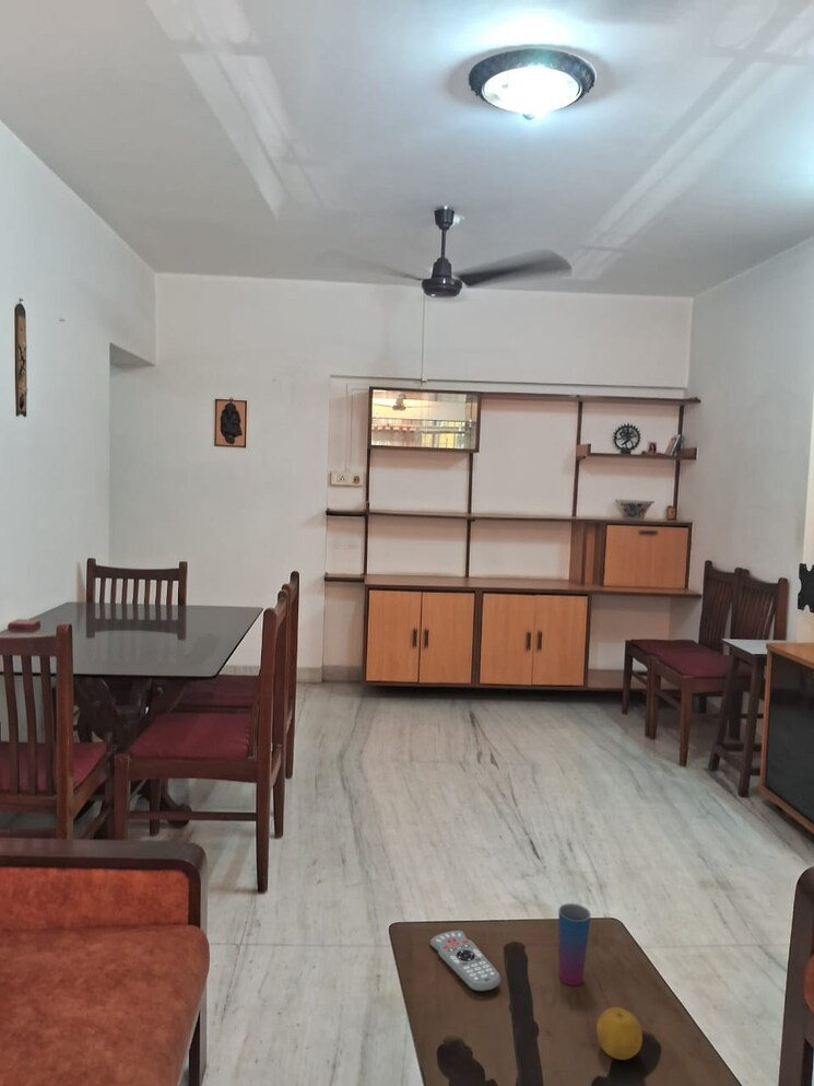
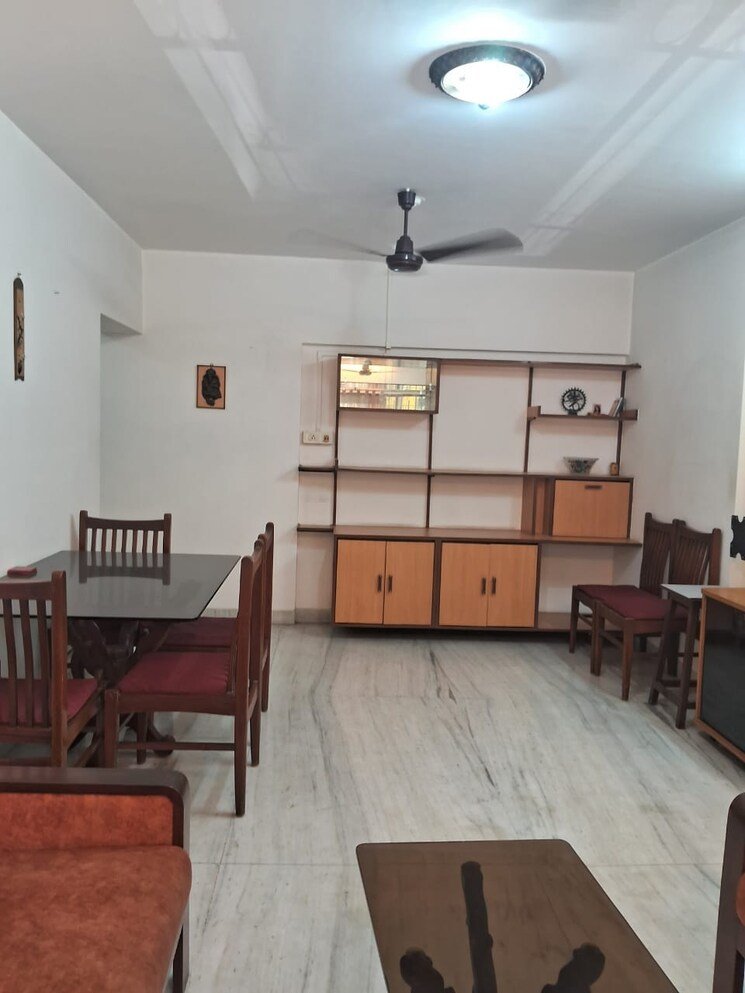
- remote control (465, 960)
- fruit (618, 1032)
- cup (573, 945)
